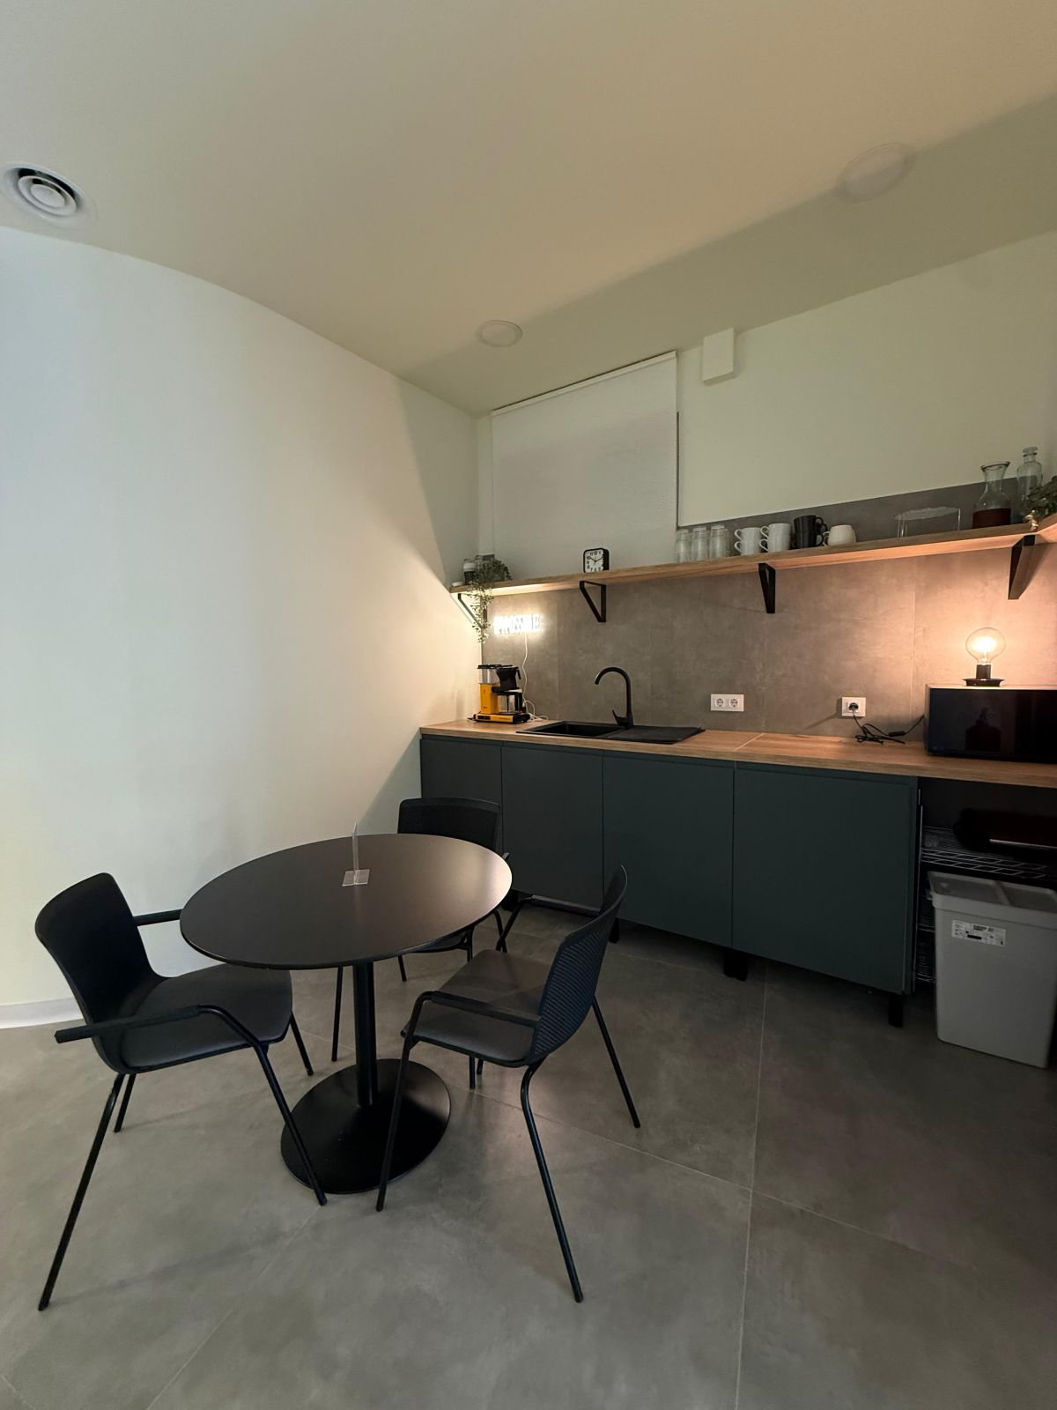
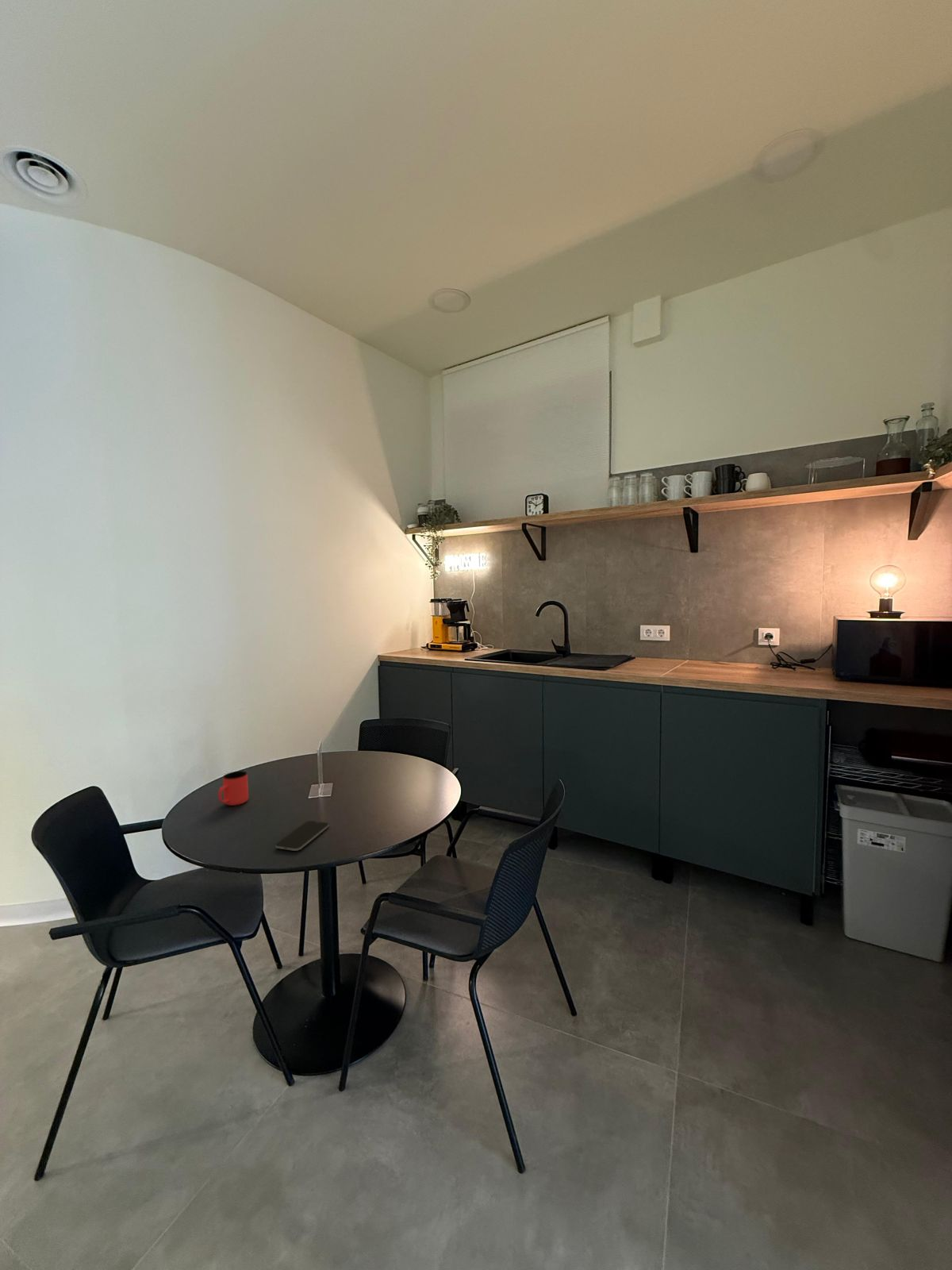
+ smartphone (303, 834)
+ cup (232, 790)
